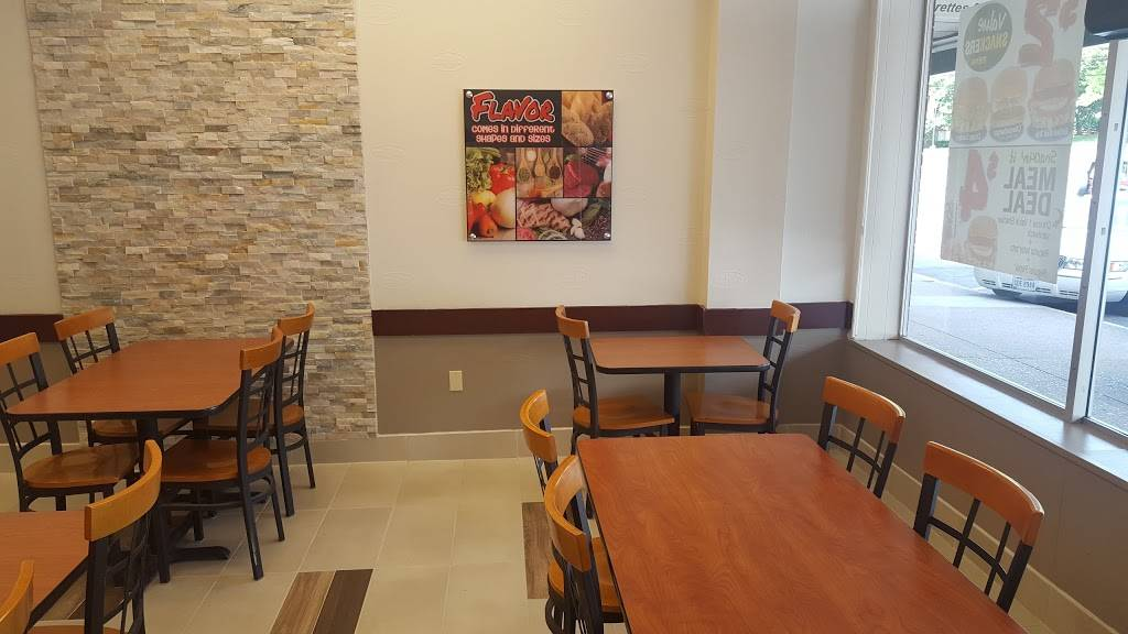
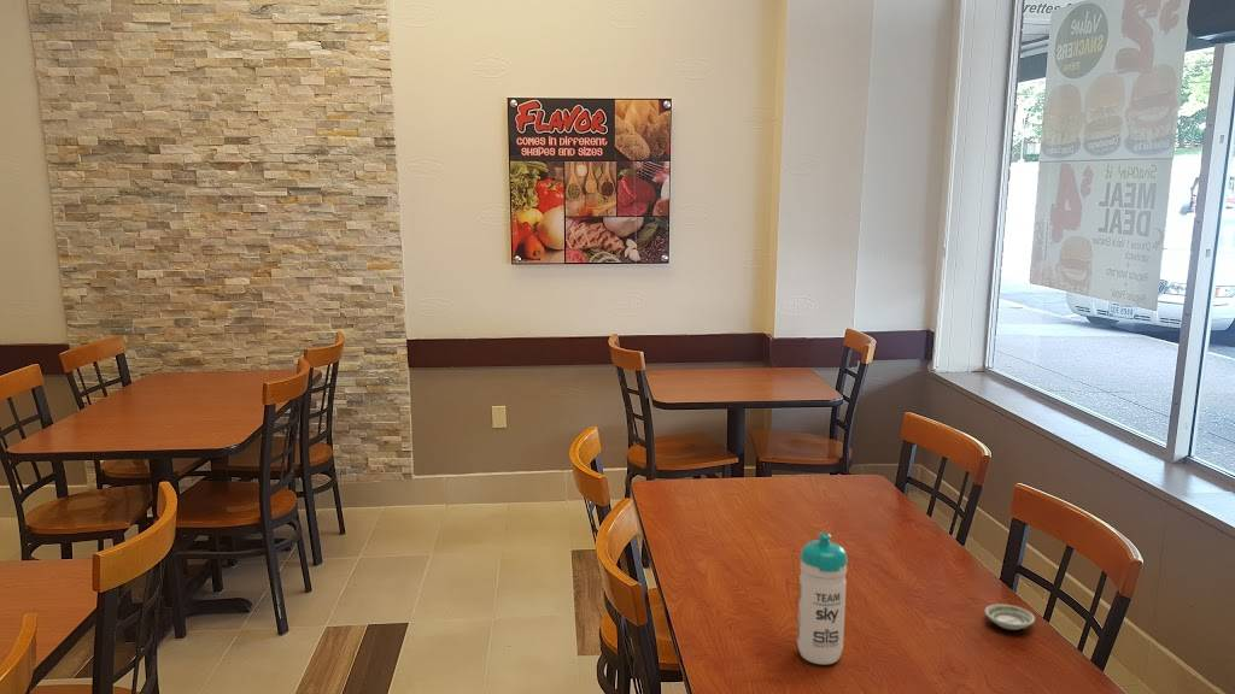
+ water bottle (821, 595)
+ saucer (1008, 618)
